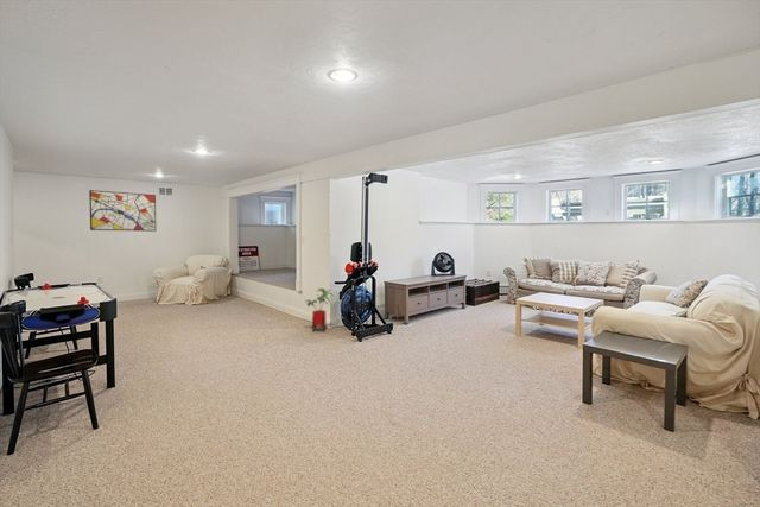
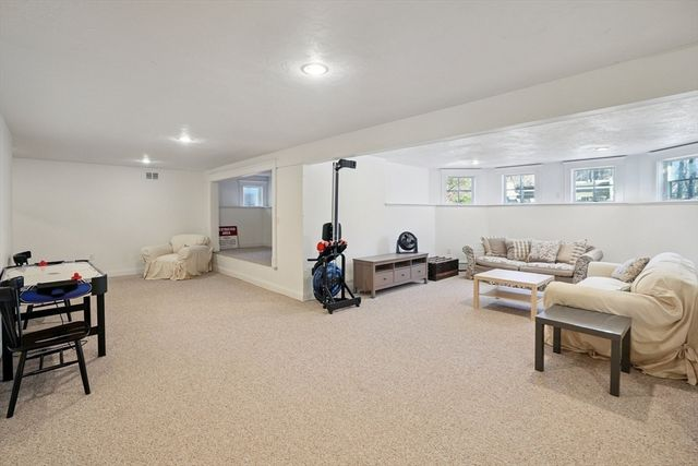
- house plant (319, 309)
- wall art (124, 211)
